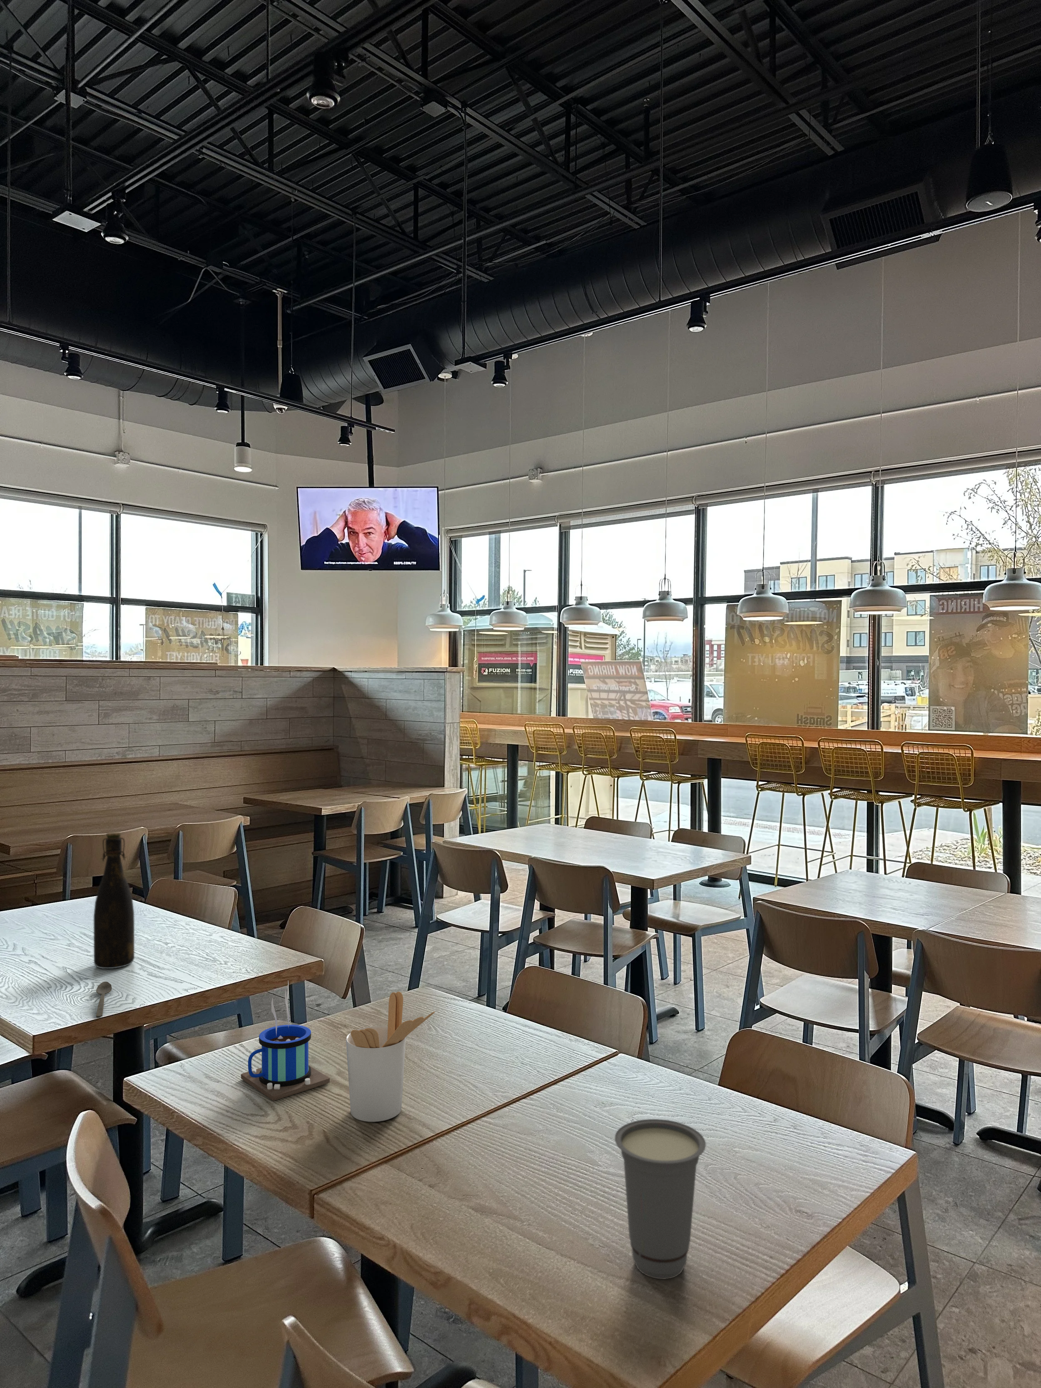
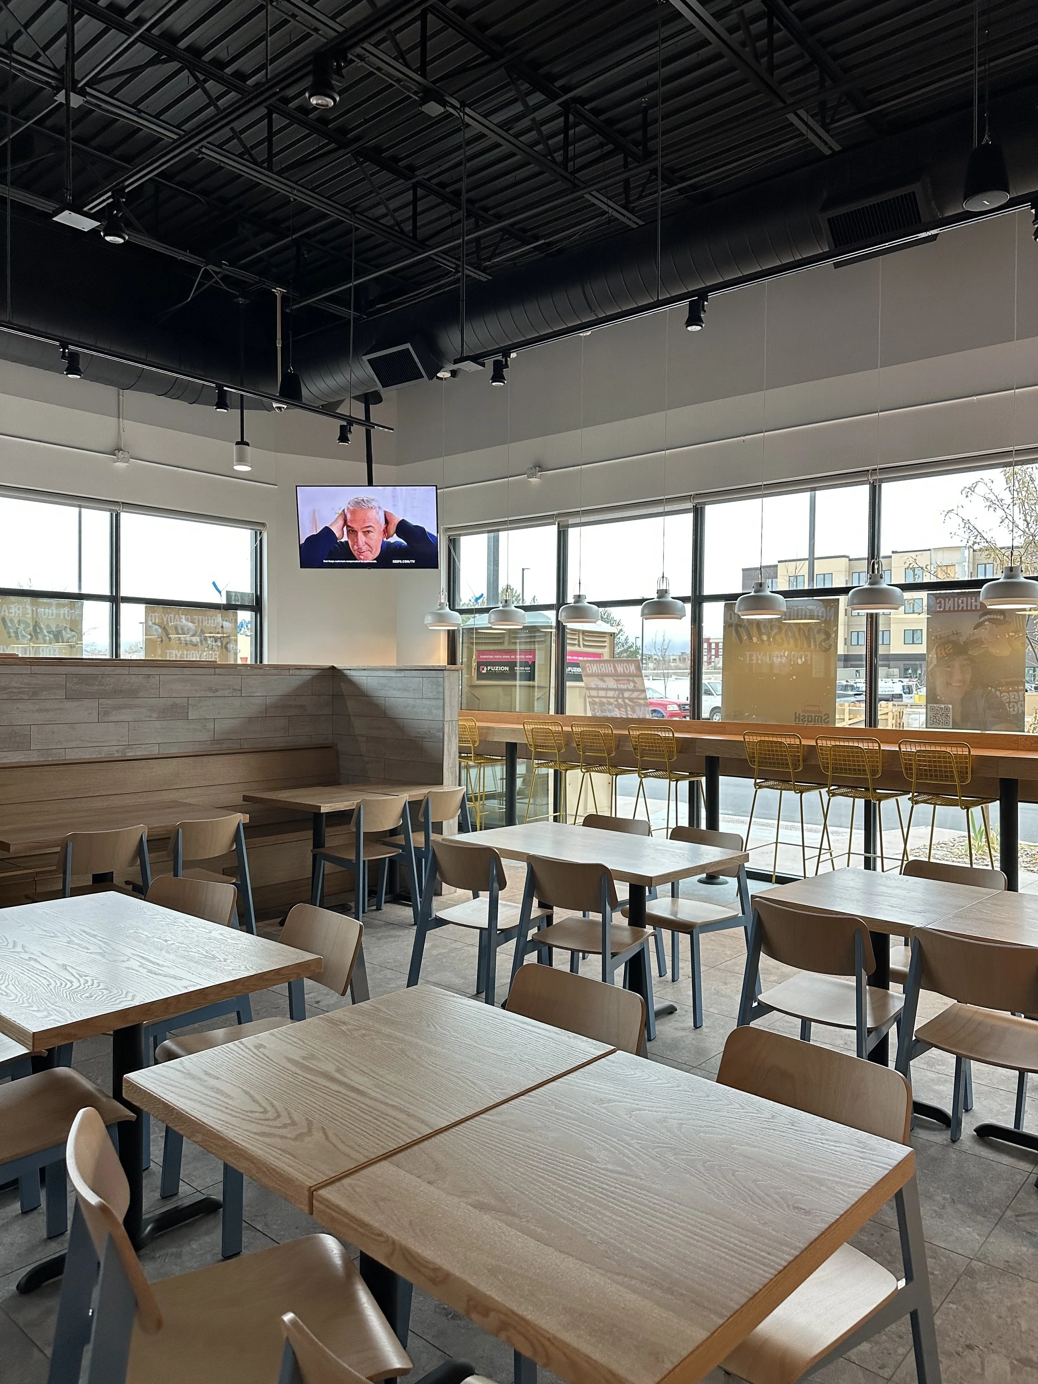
- cup (659, 1202)
- mug (281, 1030)
- utensil holder (389, 1059)
- spoon (102, 999)
- bottle (114, 898)
